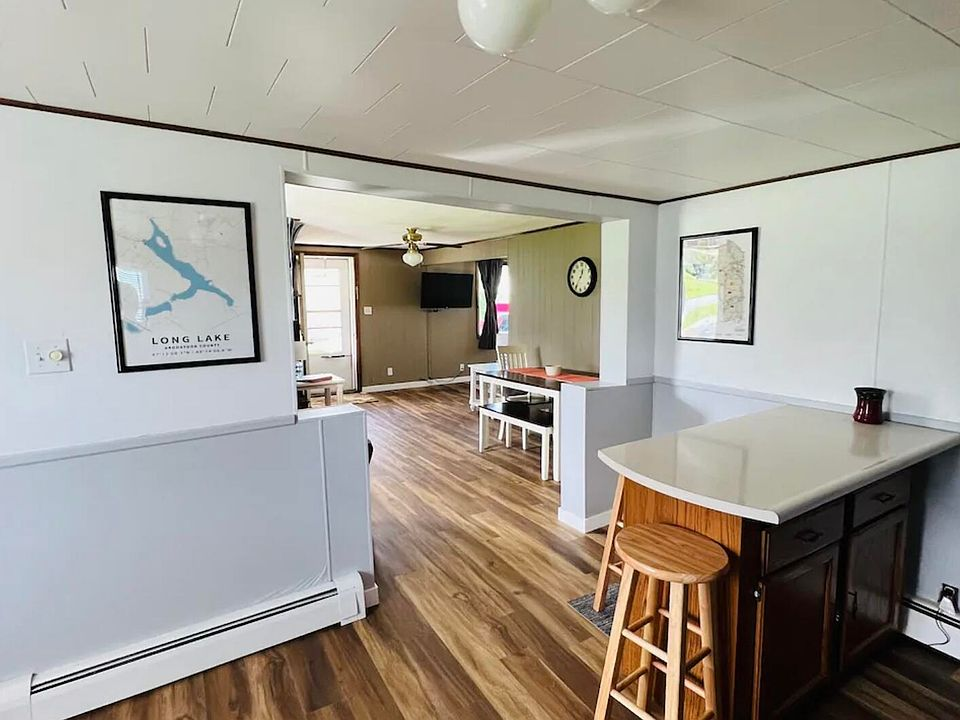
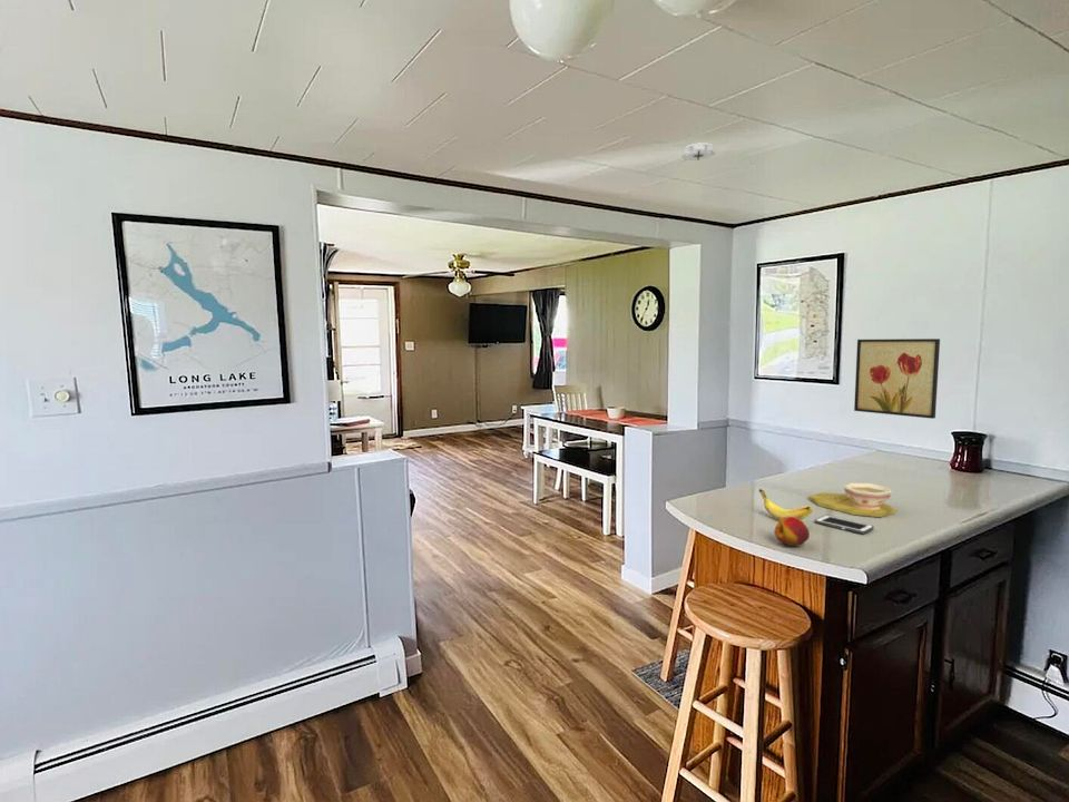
+ banana (784, 509)
+ fruit (791, 530)
+ bowl (851, 495)
+ smoke detector (697, 151)
+ cell phone (843, 524)
+ wall art (895, 376)
